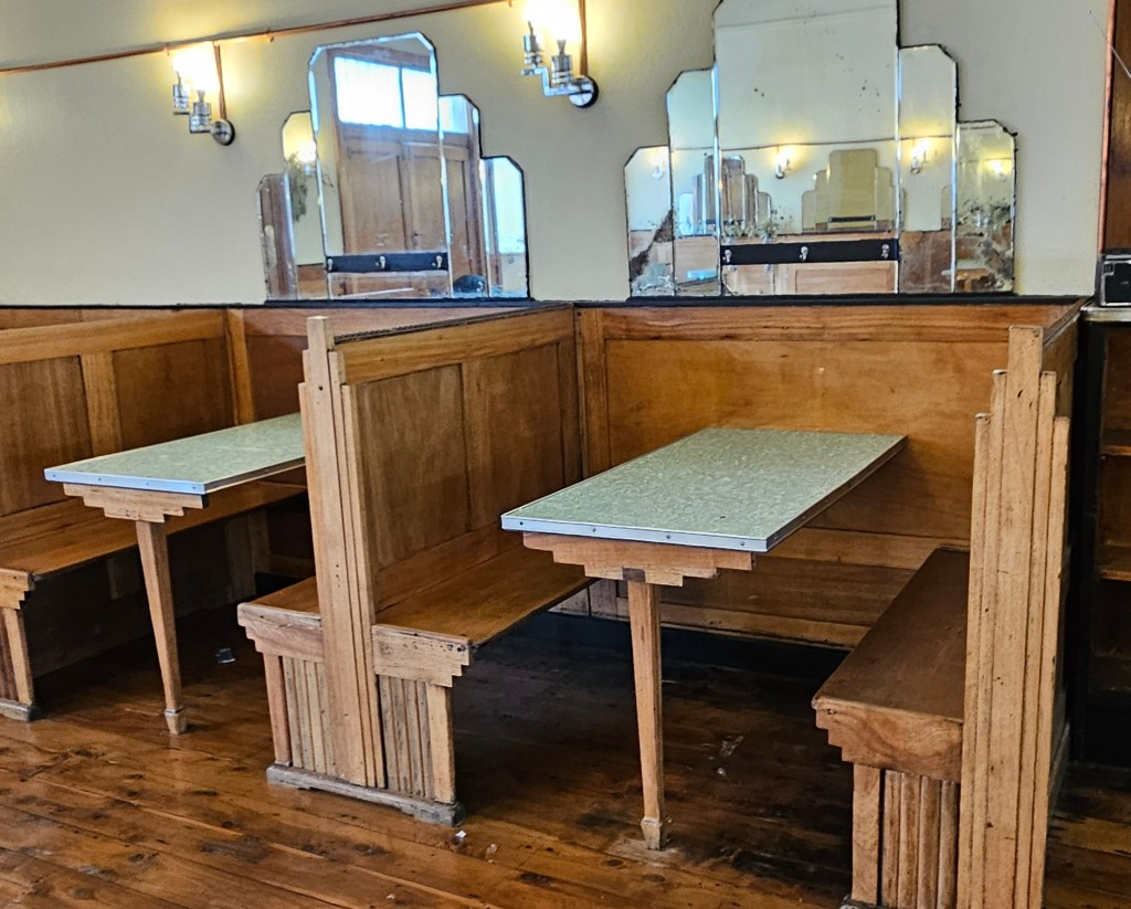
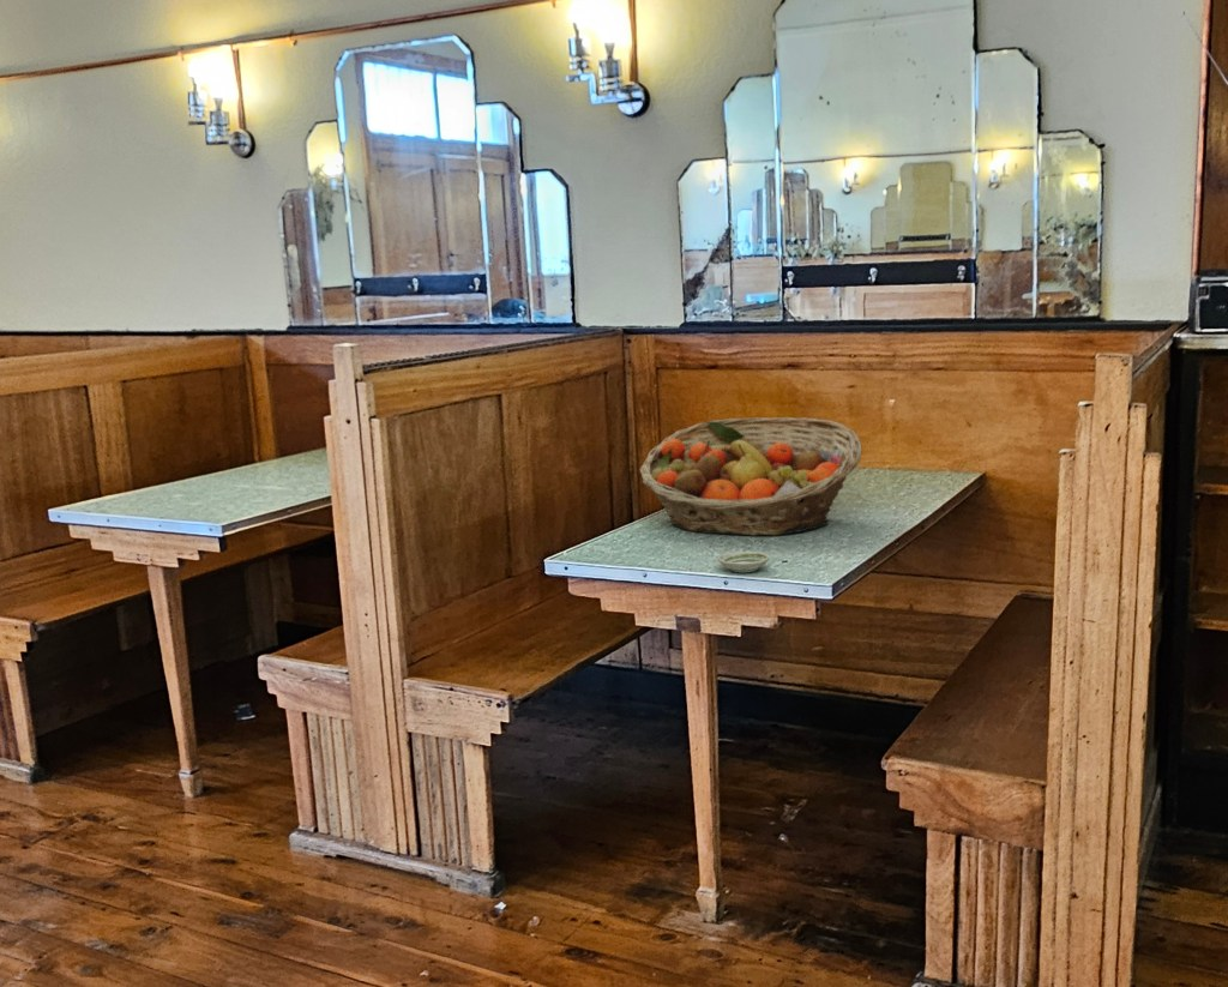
+ fruit basket (750, 474)
+ saucer (744, 562)
